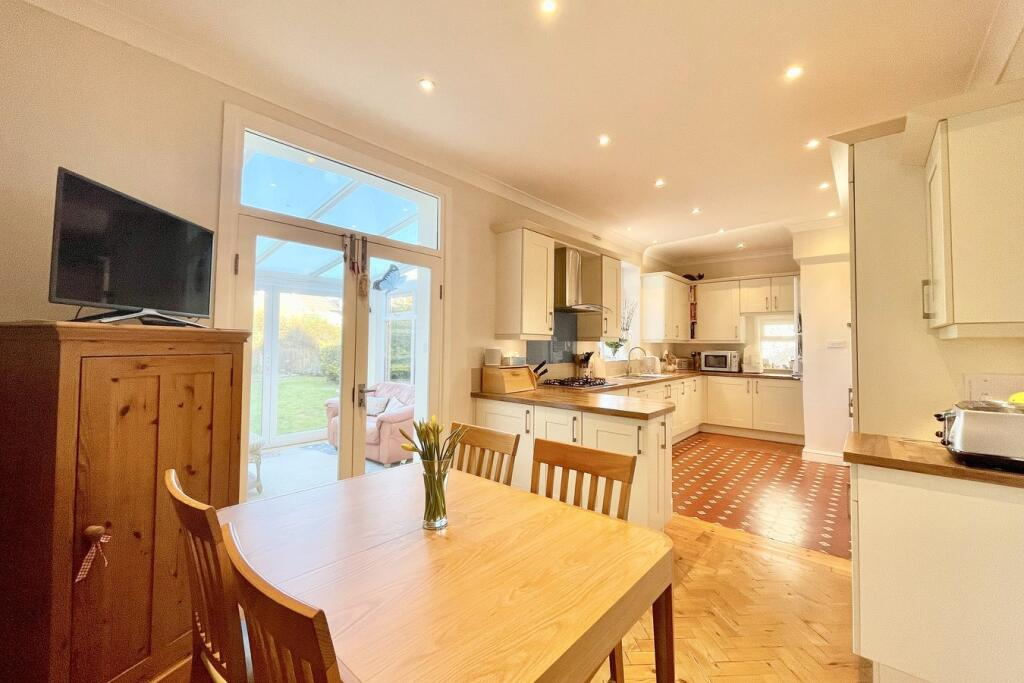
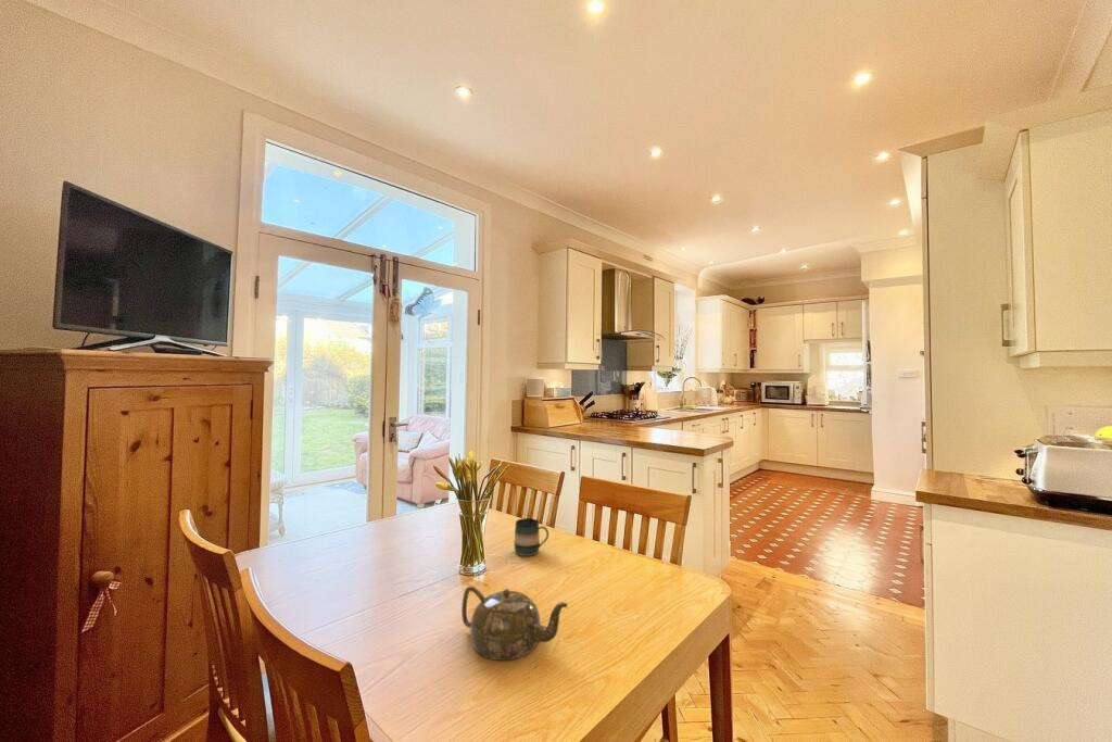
+ teapot (510, 616)
+ mug (531, 537)
